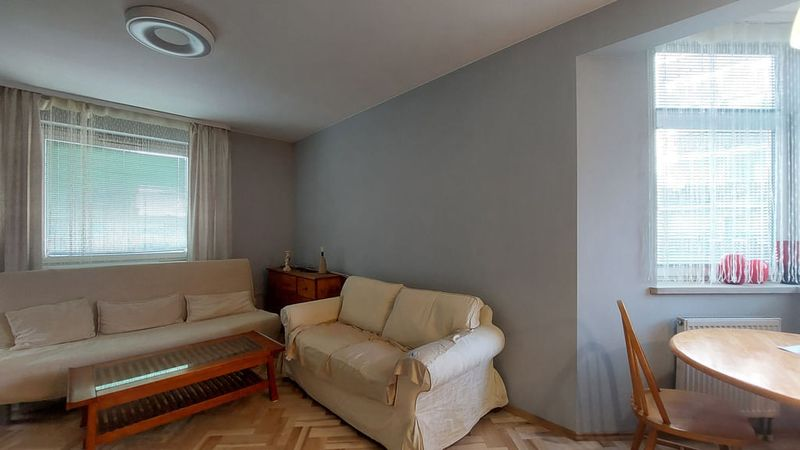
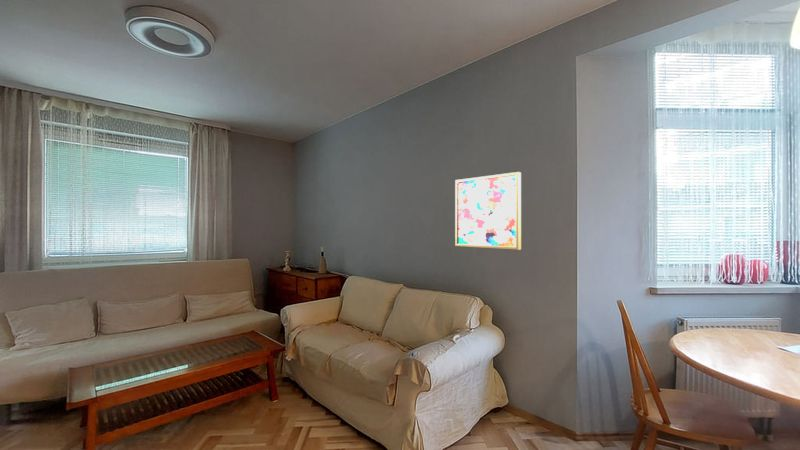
+ wall art (485, 212)
